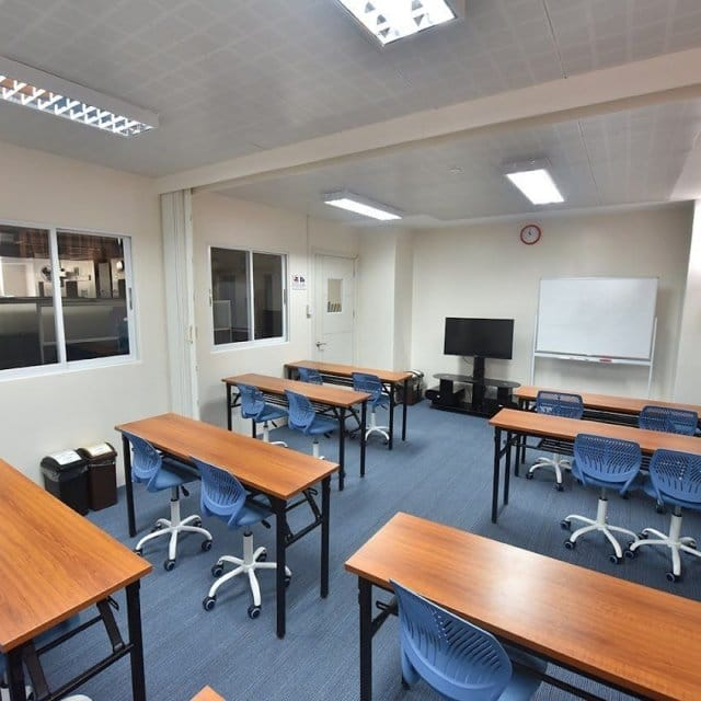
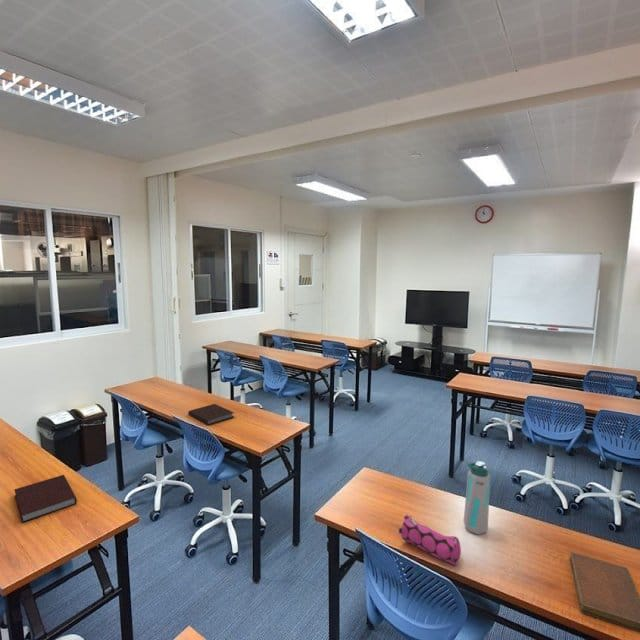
+ notebook (45, 496)
+ water bottle (476, 496)
+ notebook (606, 588)
+ pencil case (430, 538)
+ notebook (211, 413)
